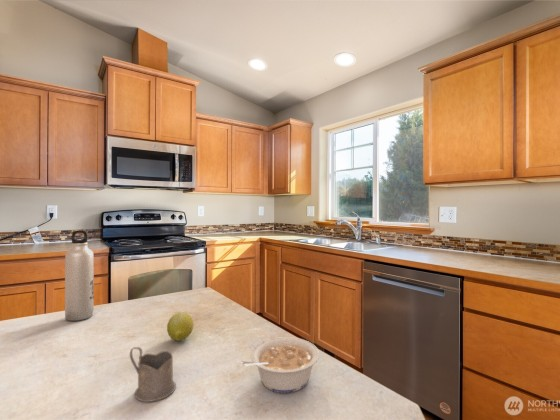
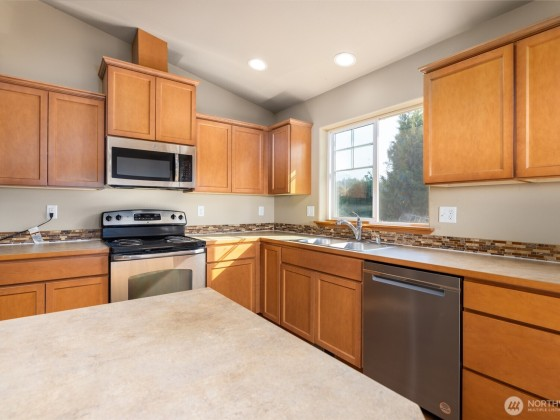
- fruit (180, 326)
- tea glass holder (152, 363)
- legume (284, 364)
- water bottle (79, 273)
